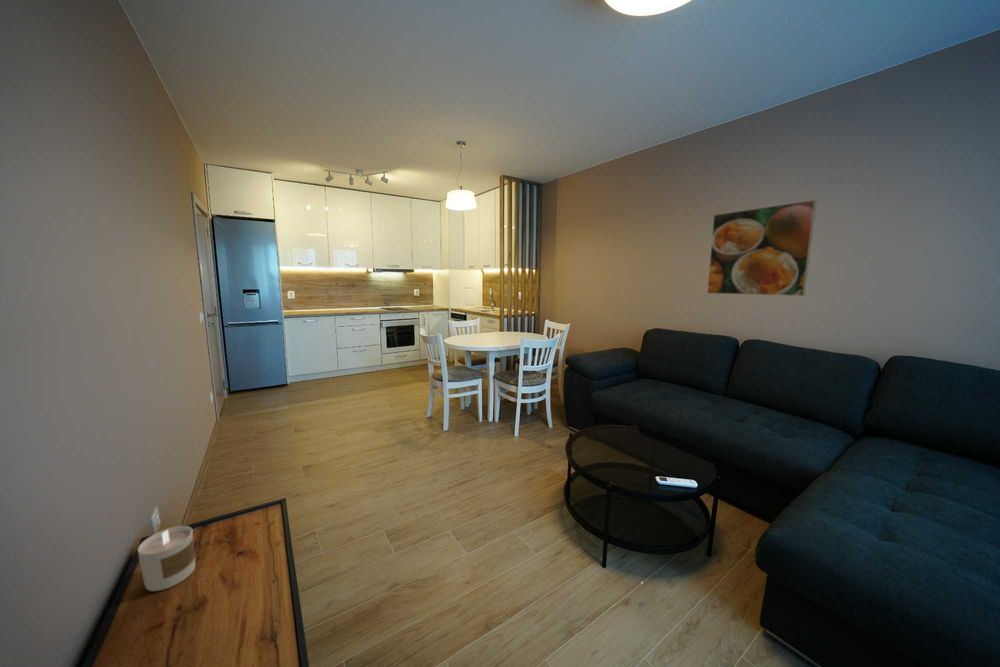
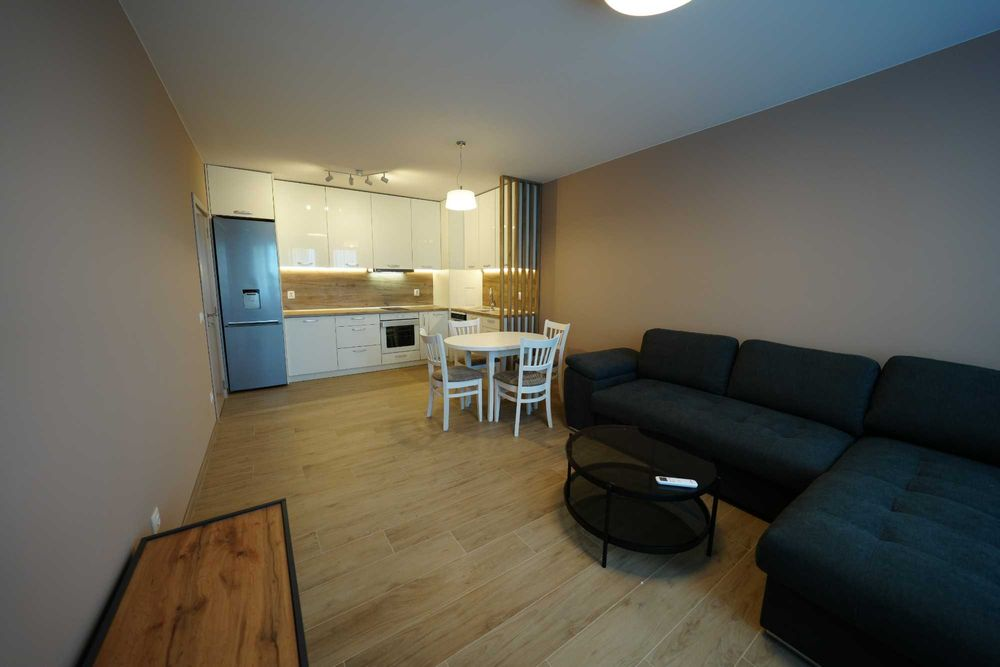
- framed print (755, 252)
- candle (168, 553)
